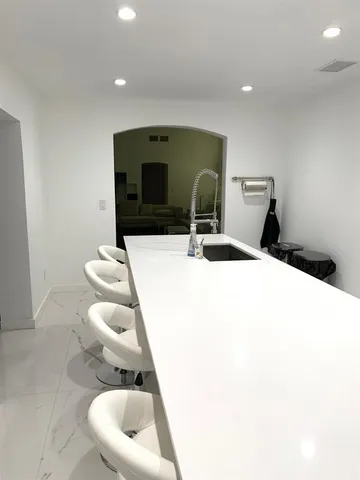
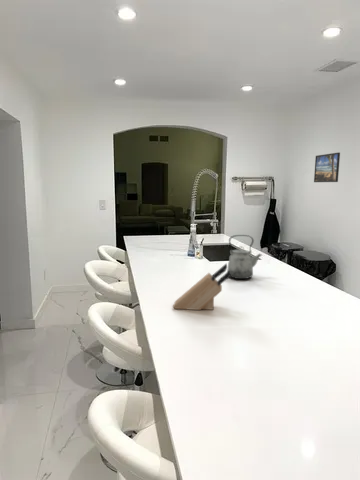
+ knife block (201, 285)
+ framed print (326, 168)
+ kettle (245, 256)
